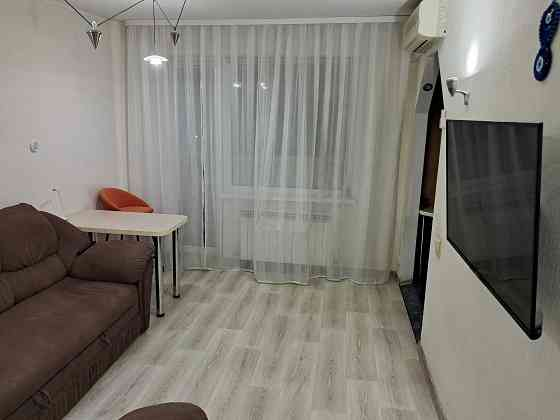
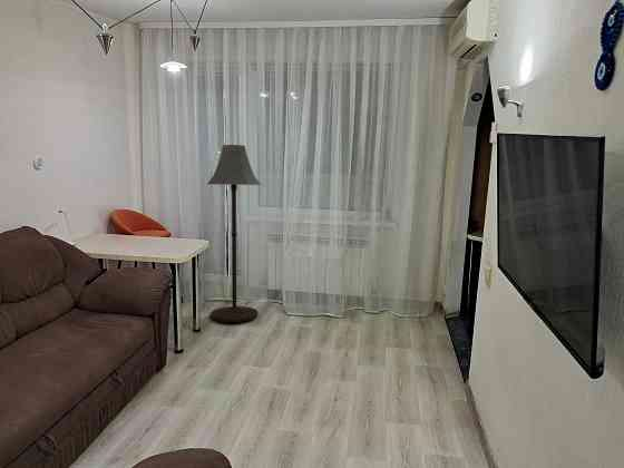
+ floor lamp (234, 232)
